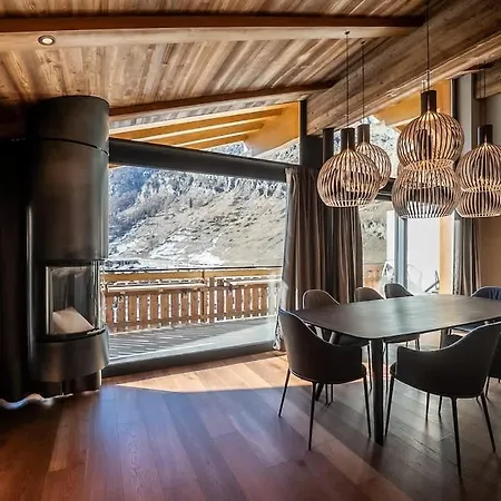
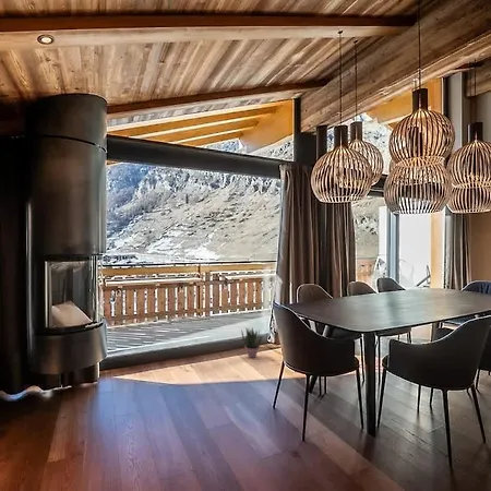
+ potted plant (251, 342)
